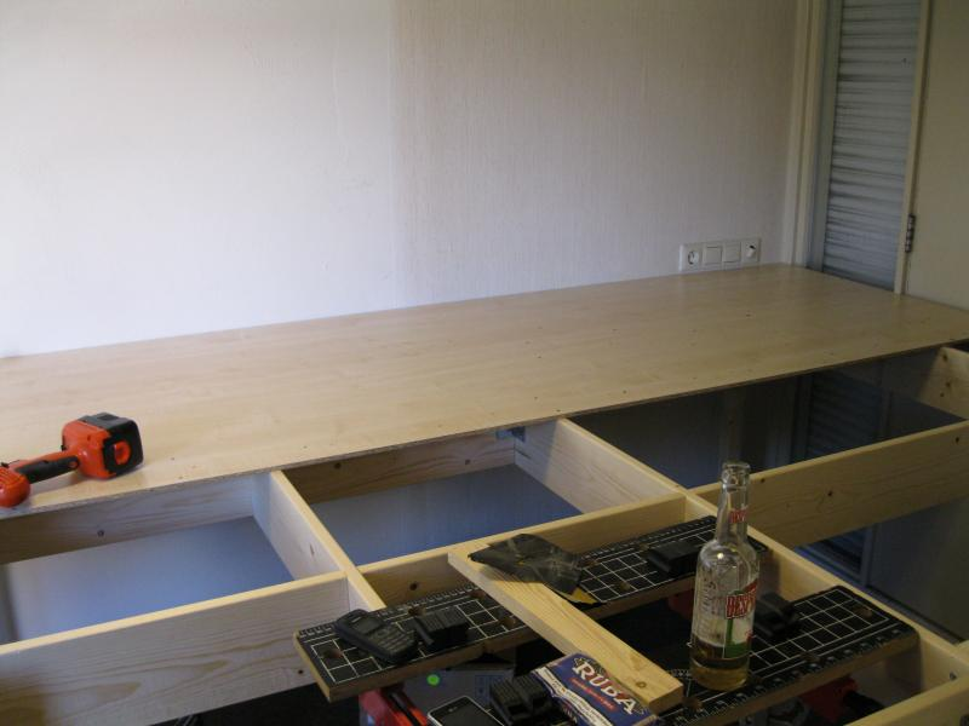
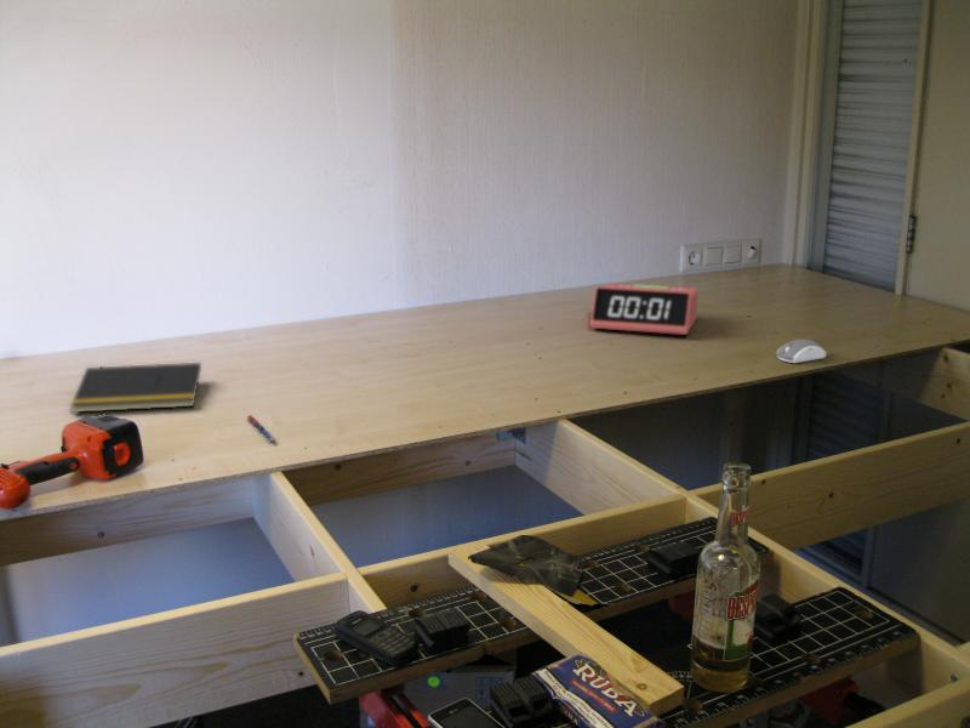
+ alarm clock (645, 305)
+ pen (261, 427)
+ computer mouse (803, 348)
+ notepad (138, 386)
